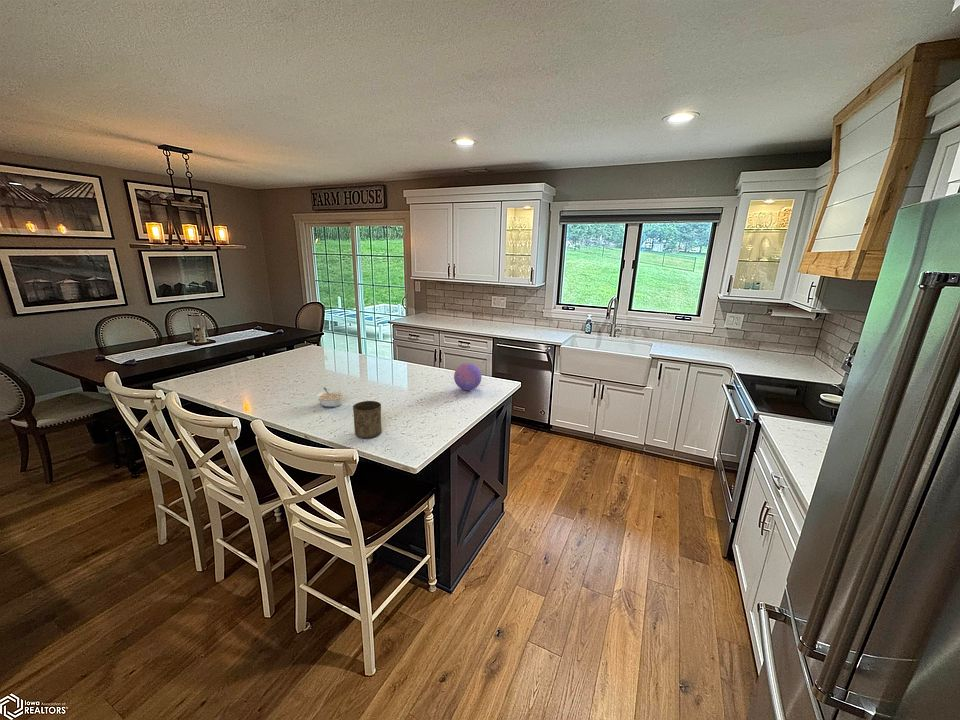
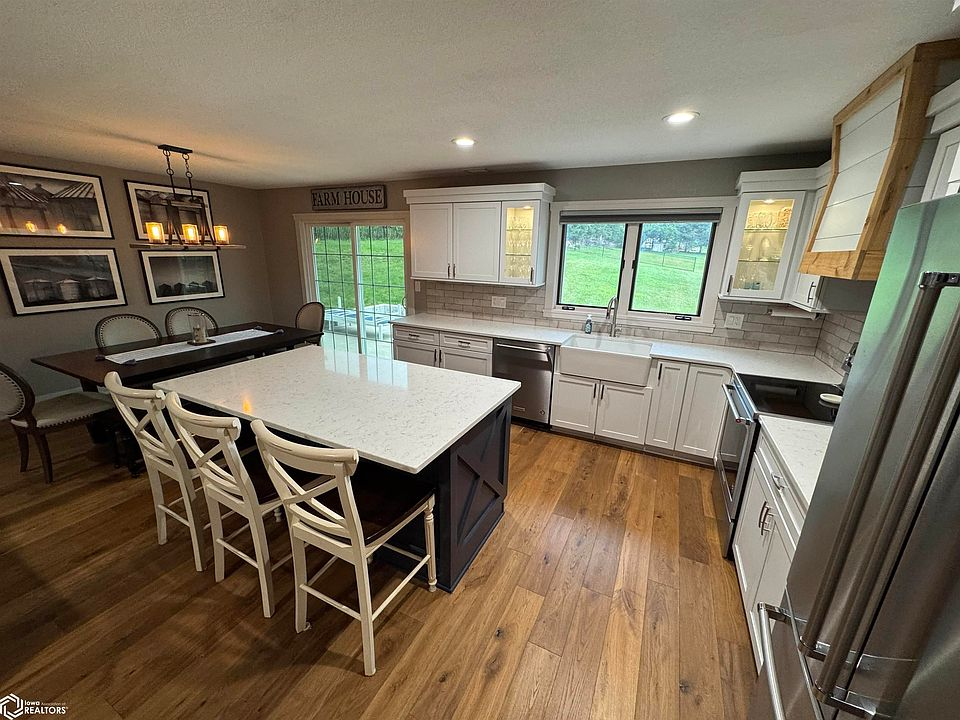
- cup (367, 419)
- legume (330, 398)
- decorative ball (467, 376)
